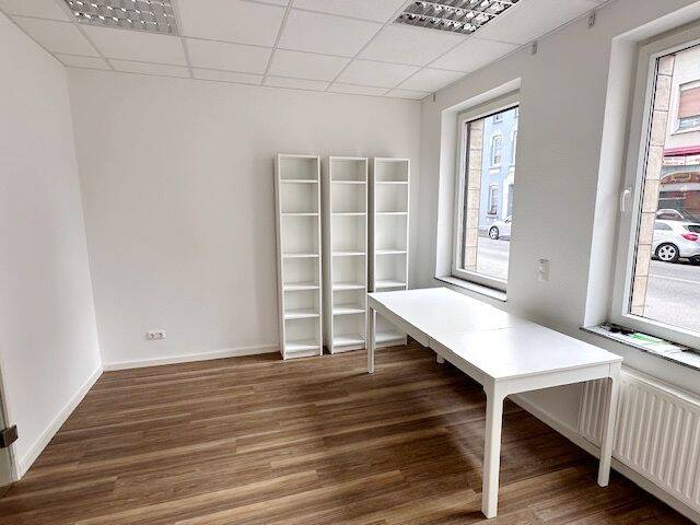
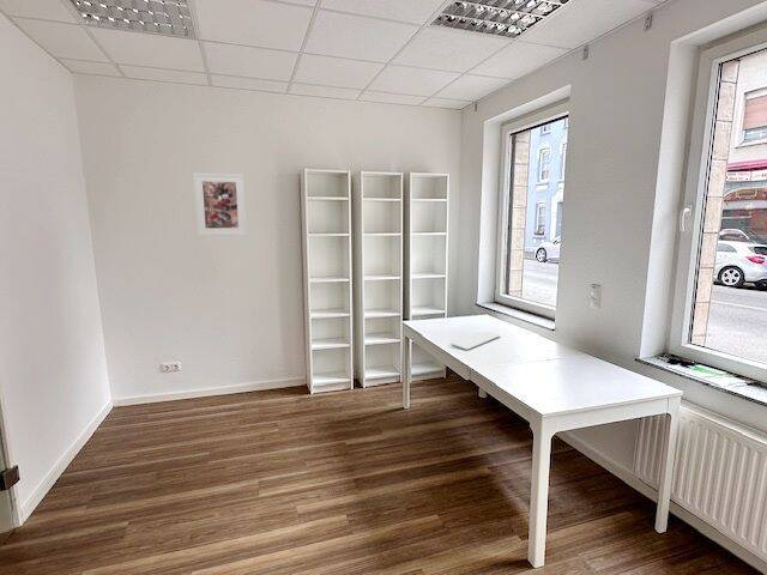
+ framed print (221, 205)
+ keyboard (476, 339)
